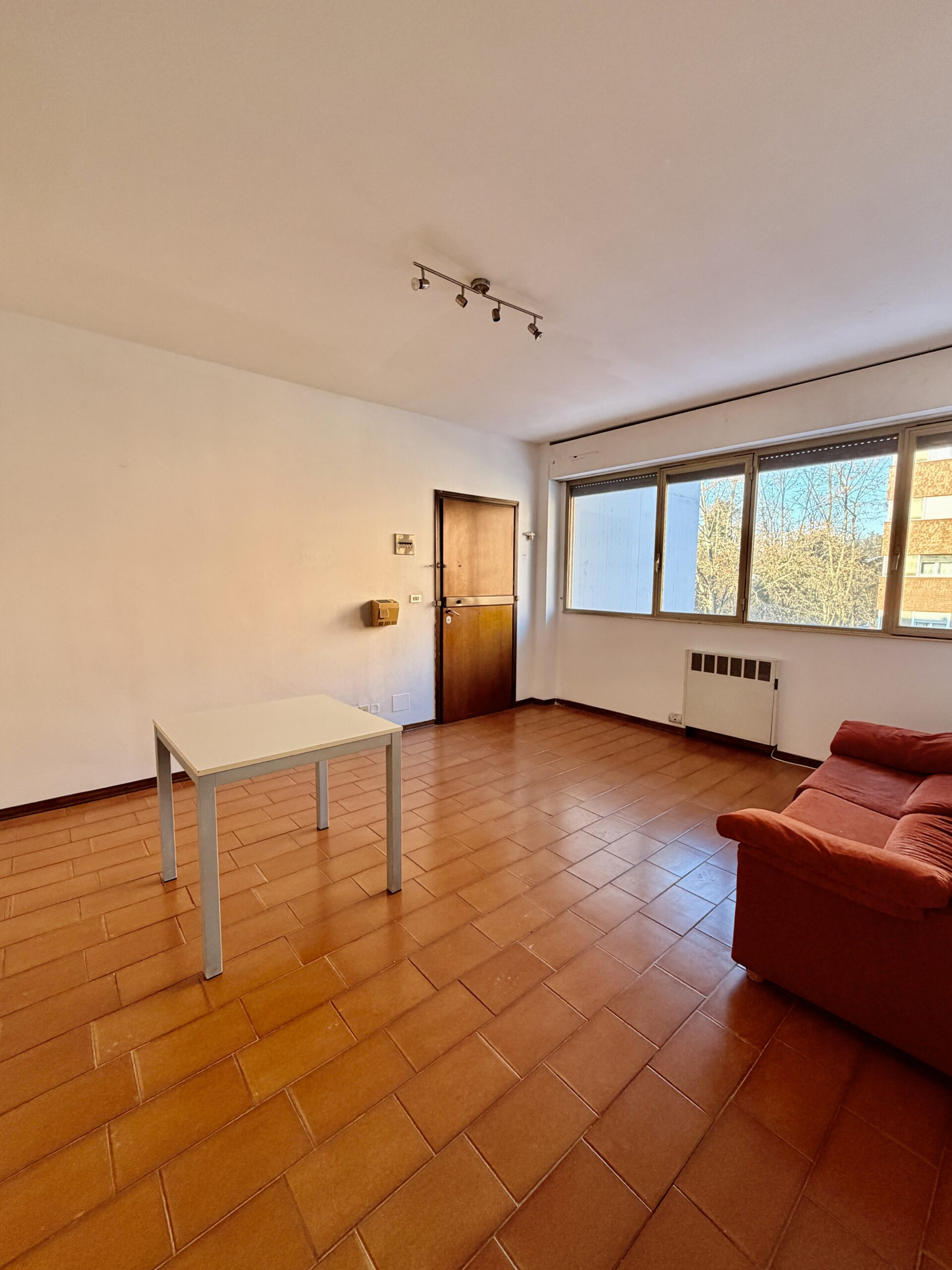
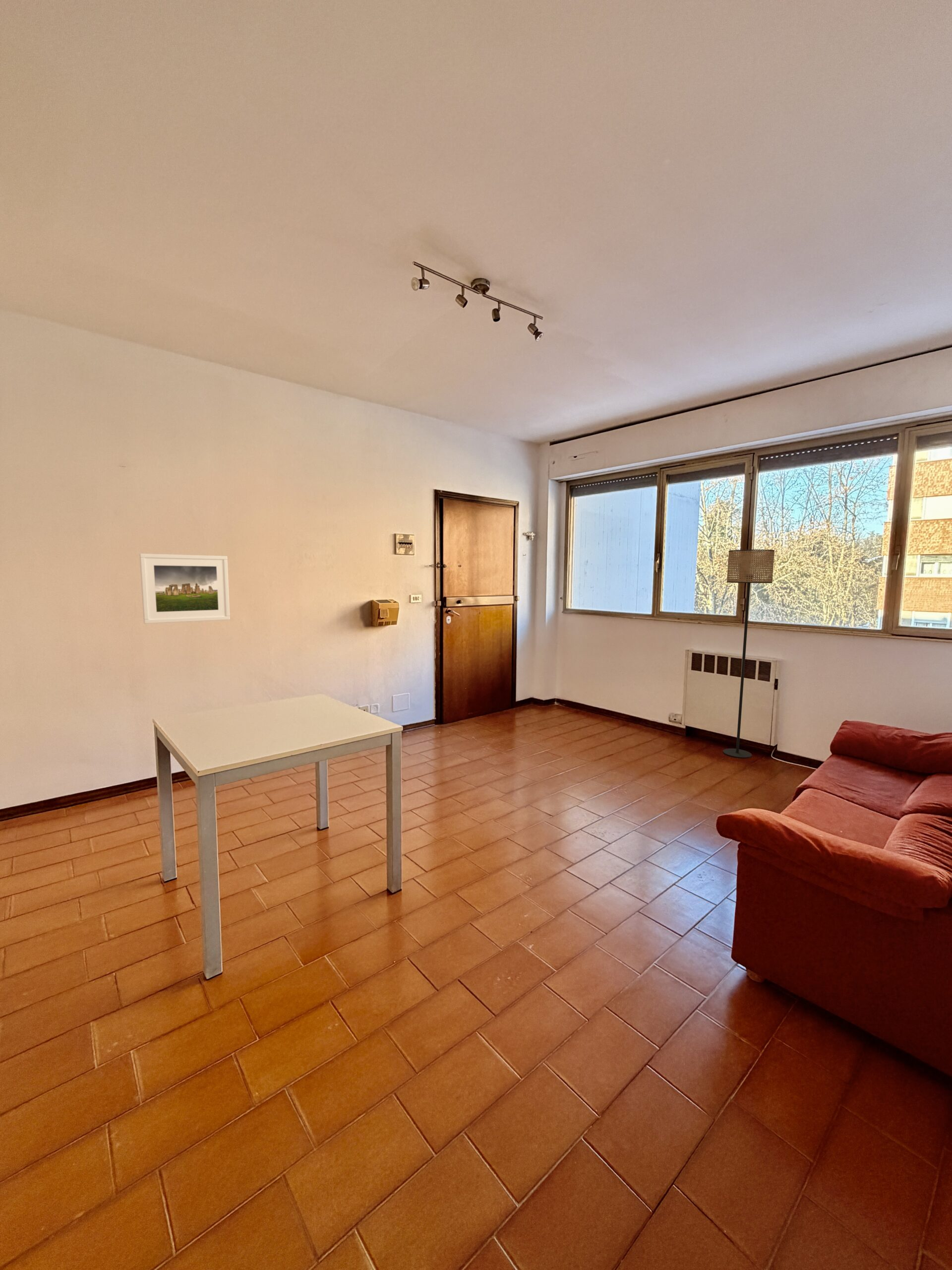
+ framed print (187, 588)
+ floor lamp (744, 654)
